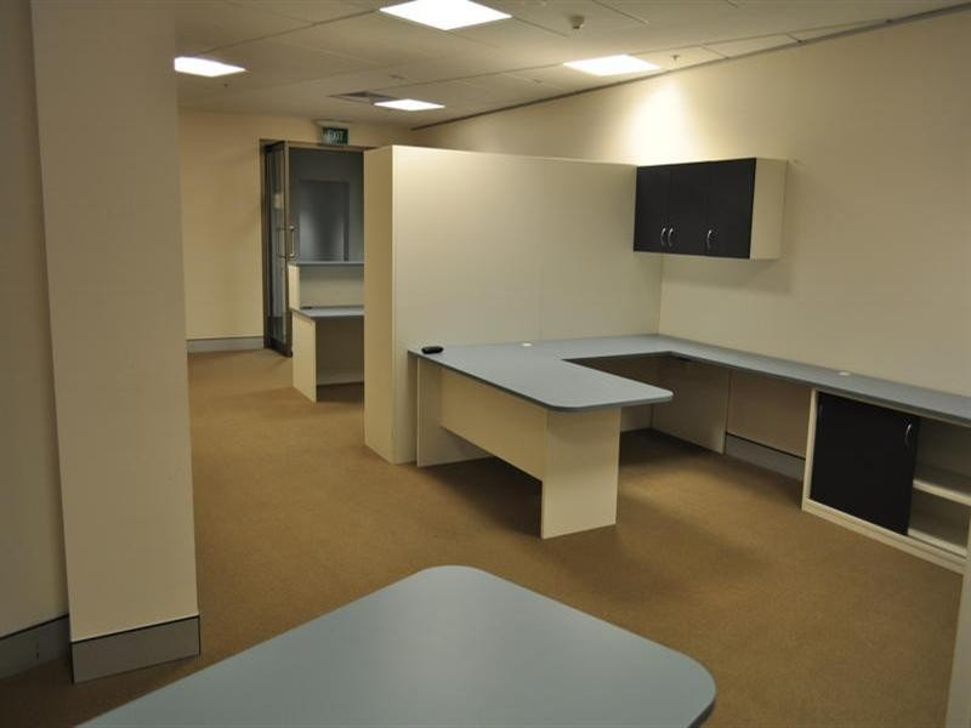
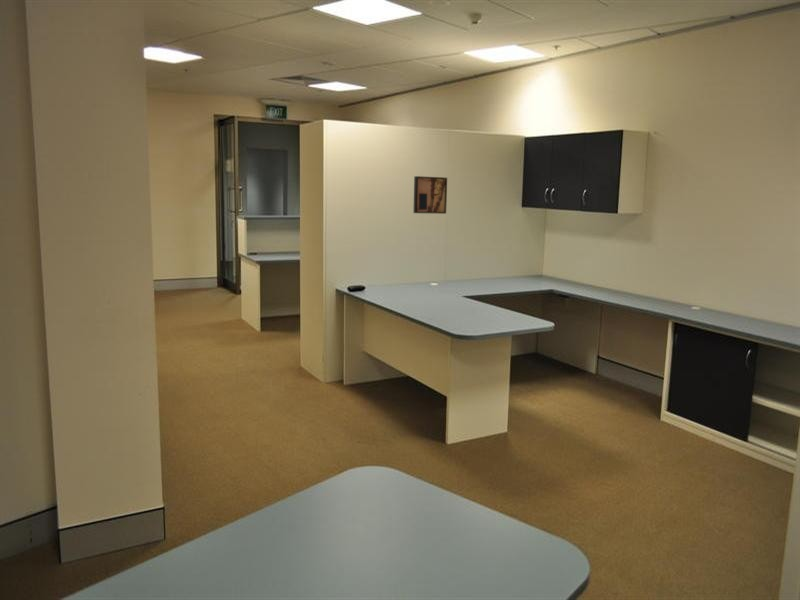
+ wall art (430, 195)
